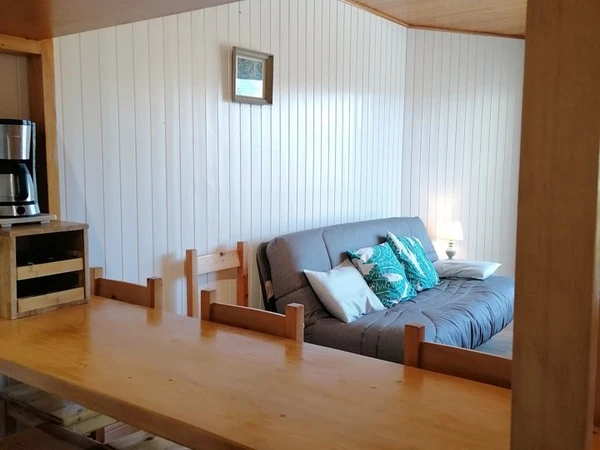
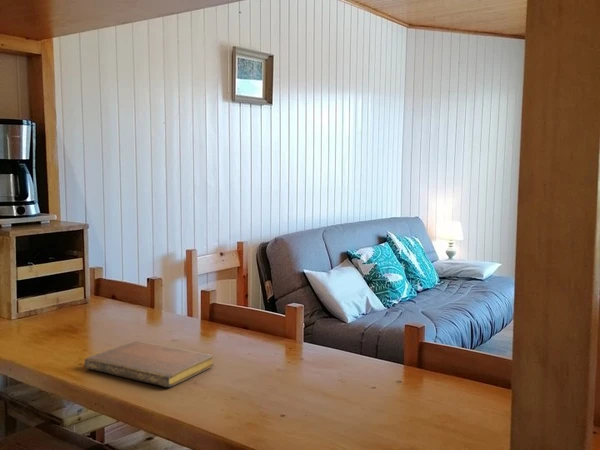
+ notebook (150, 362)
